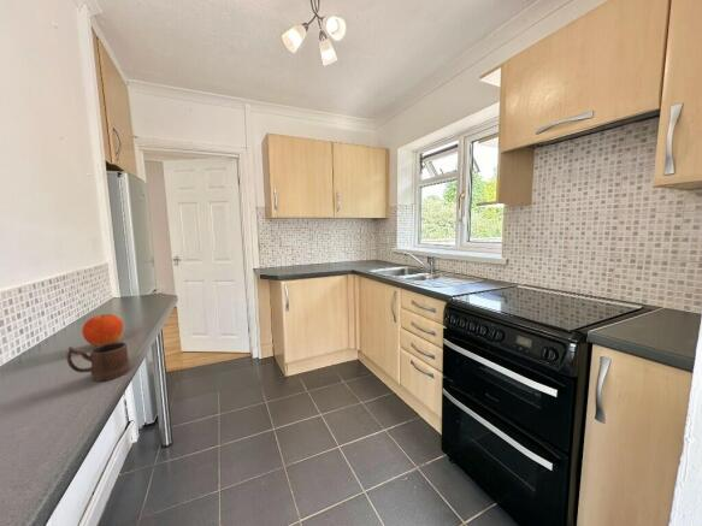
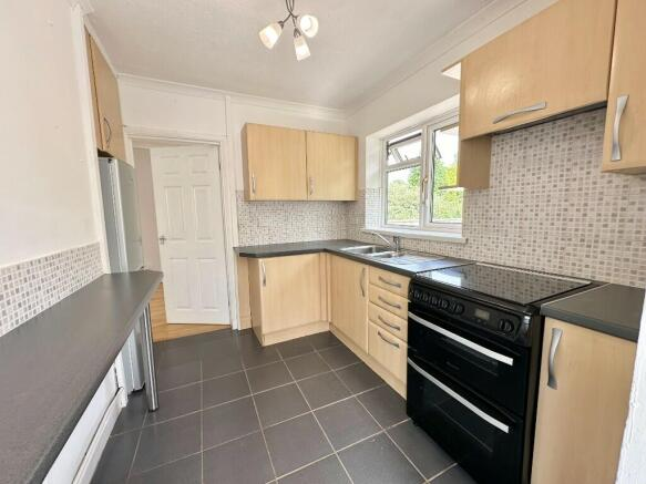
- mug (99, 359)
- fruit (104, 329)
